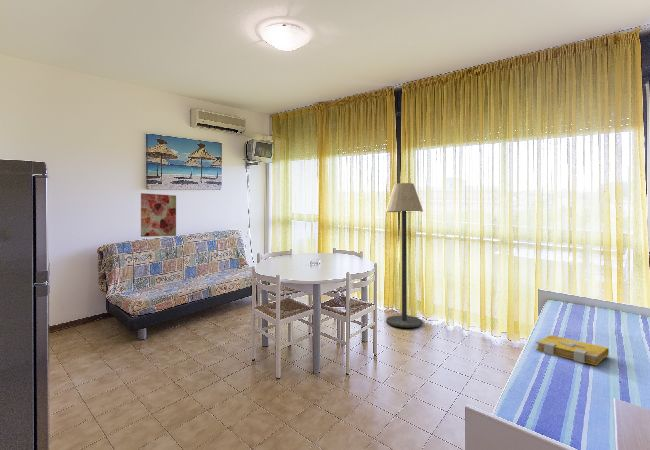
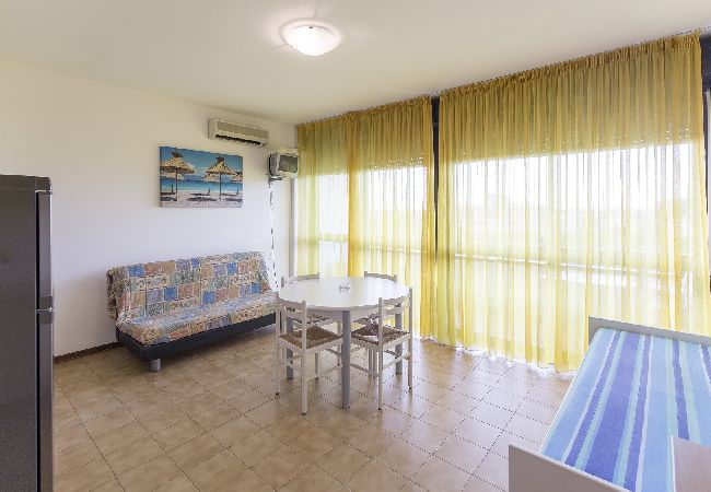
- spell book (568, 347)
- wall art (159, 215)
- floor lamp (404, 253)
